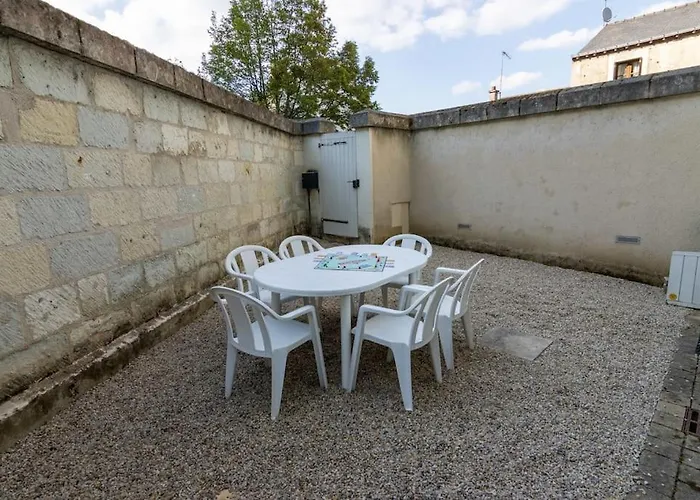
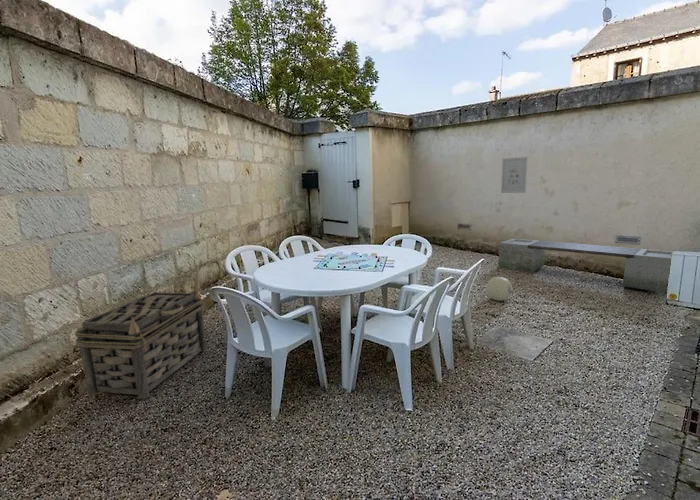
+ ball (499, 288)
+ garden bench (580, 252)
+ basket (152, 334)
+ wall art (513, 175)
